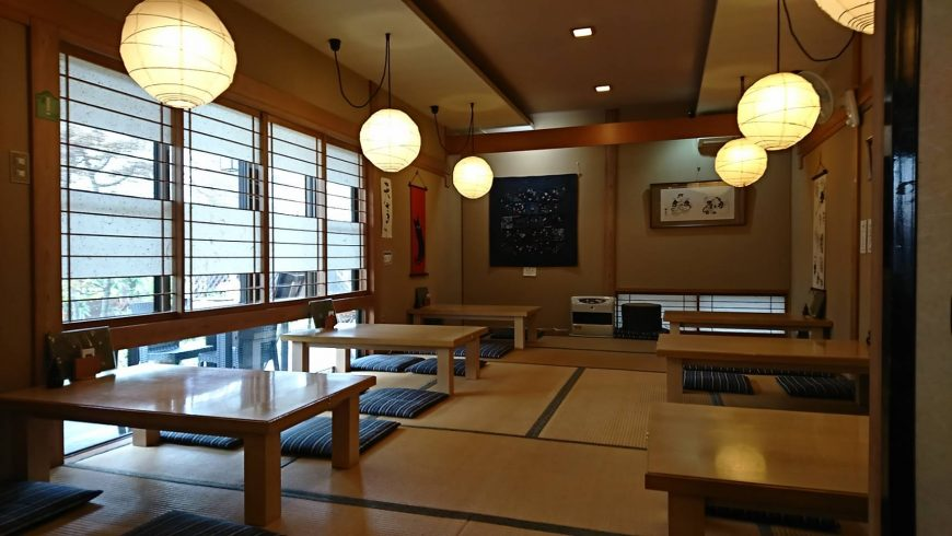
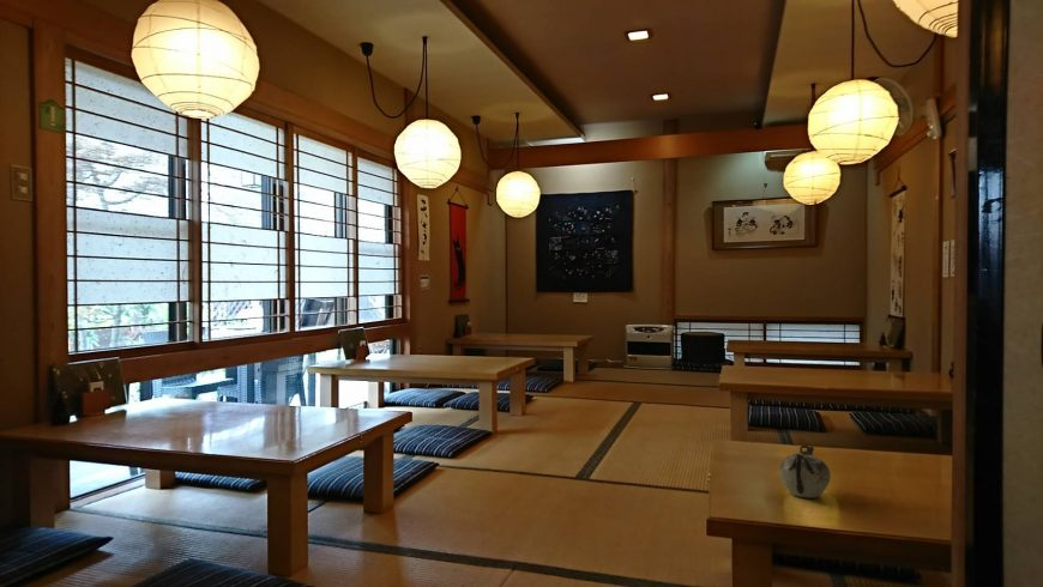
+ teapot (804, 468)
